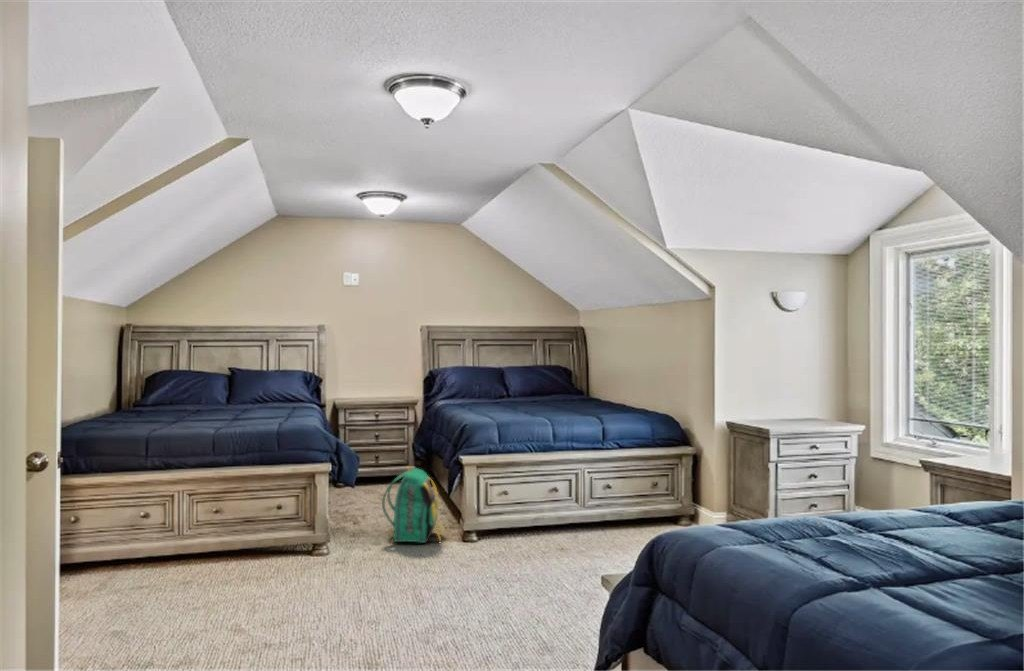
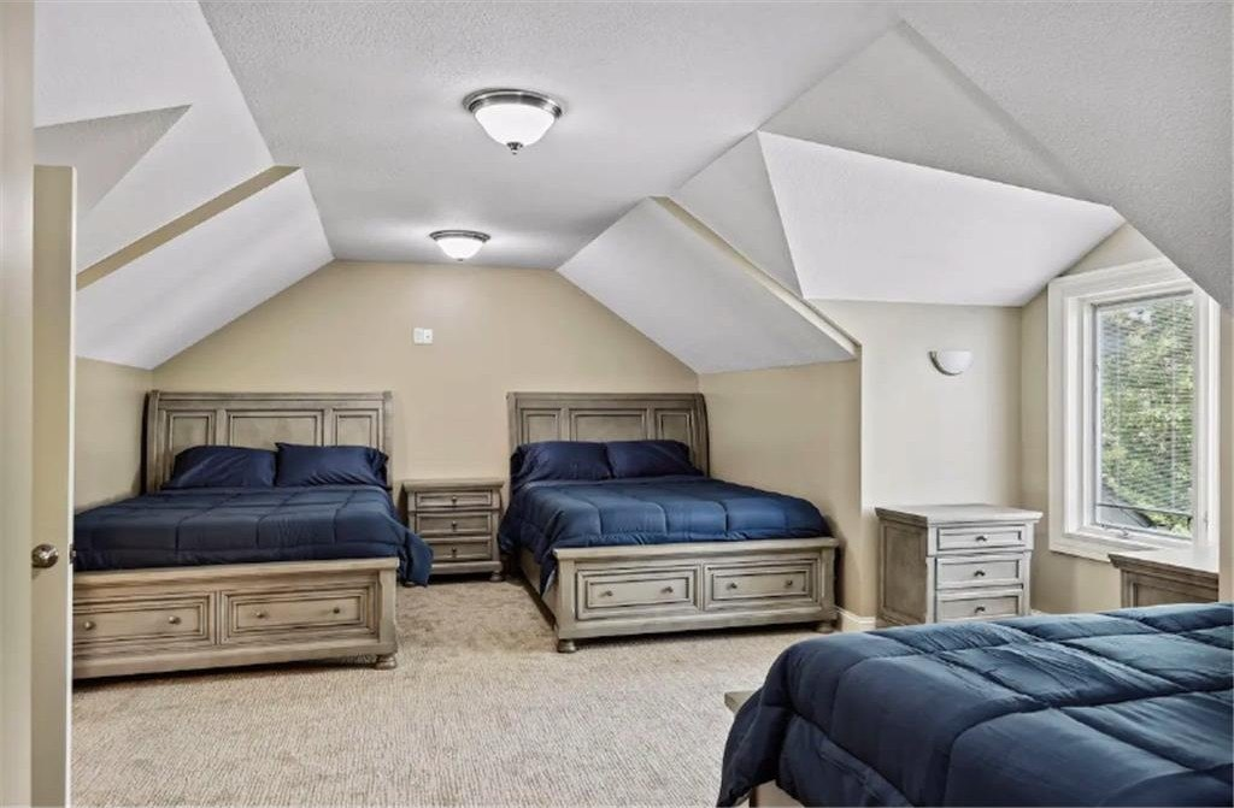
- backpack (413, 502)
